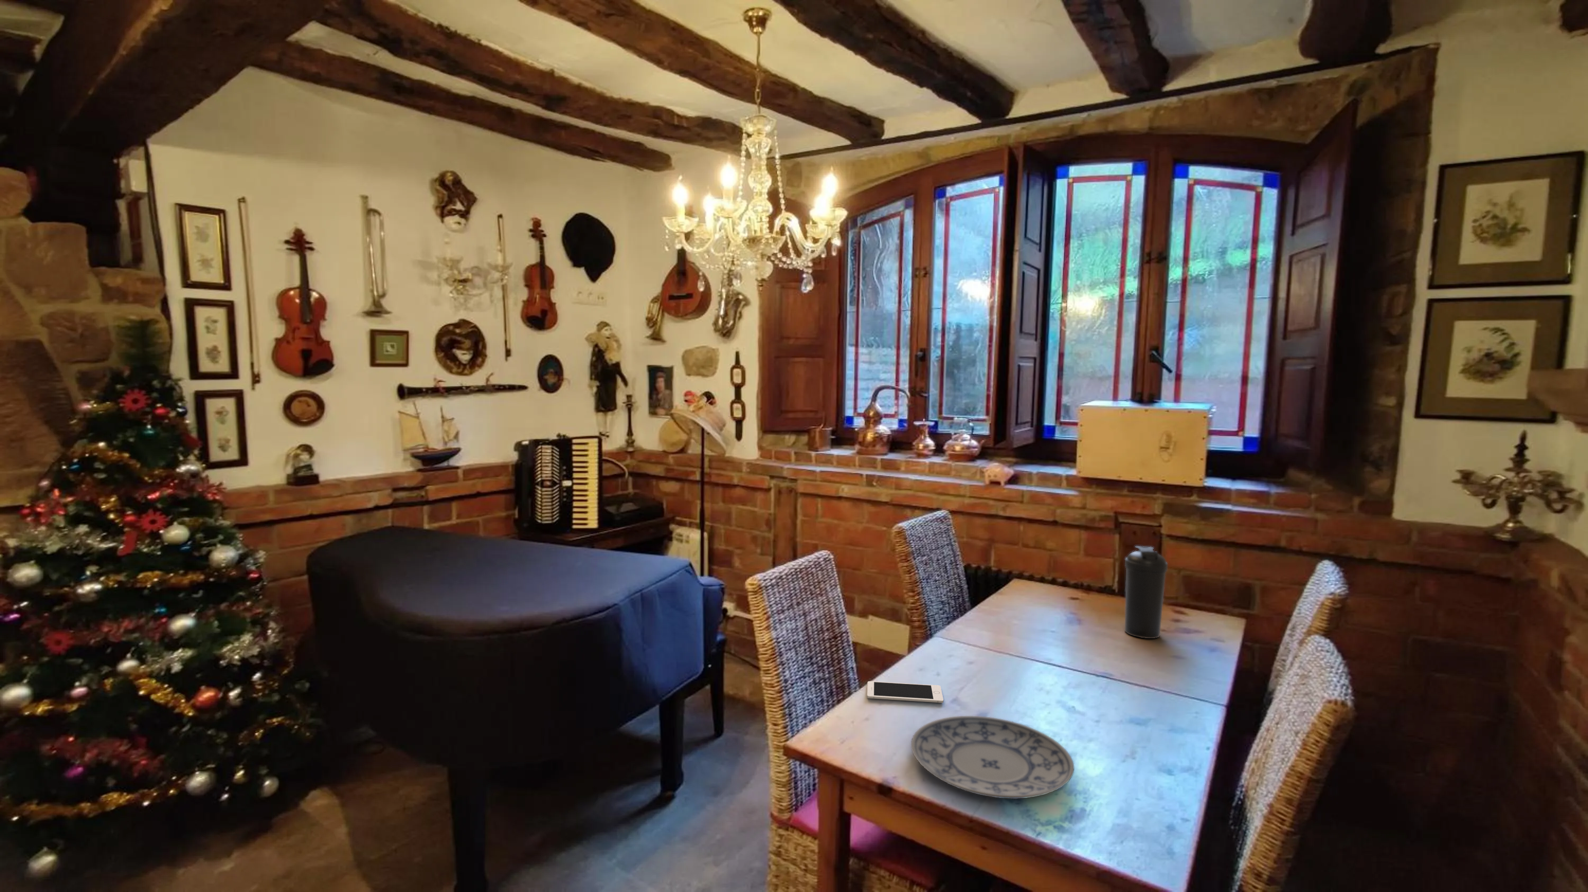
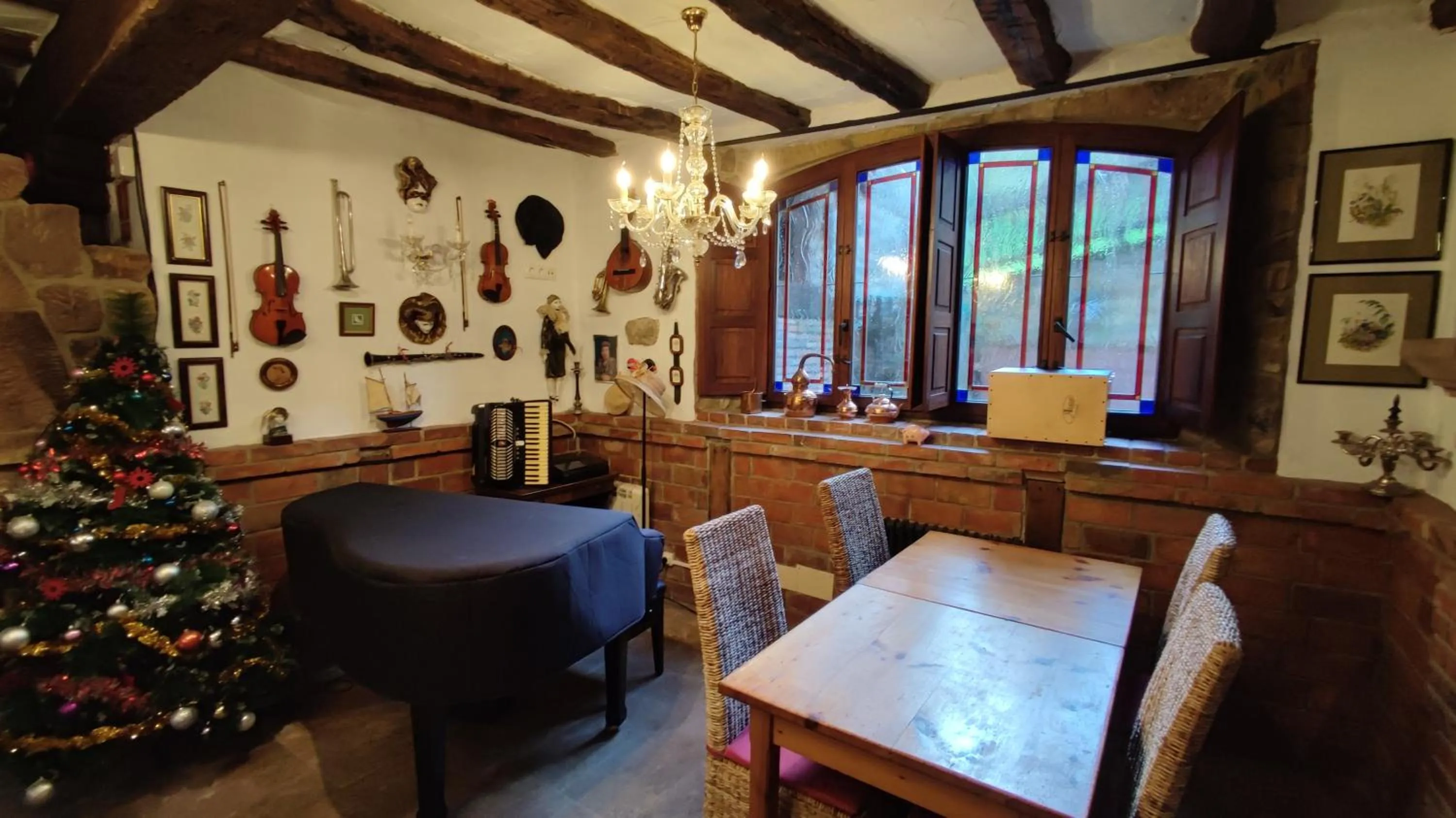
- plate (990, 759)
- water bottle (1144, 591)
- cell phone (904, 691)
